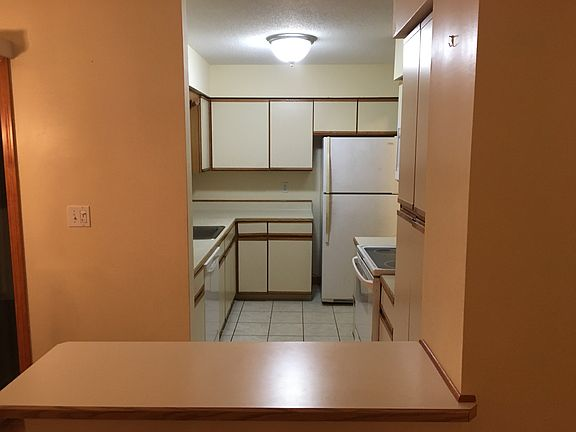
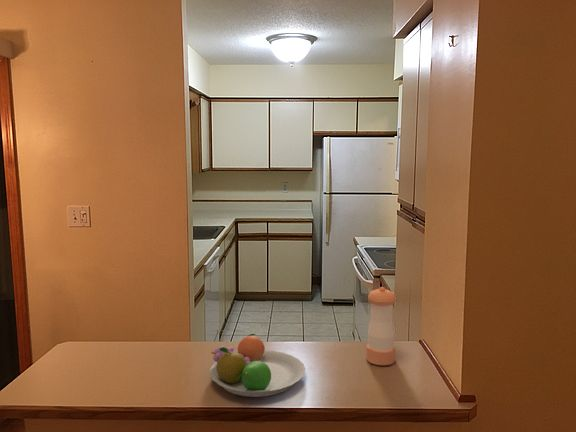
+ fruit bowl (255, 361)
+ pepper shaker (381, 323)
